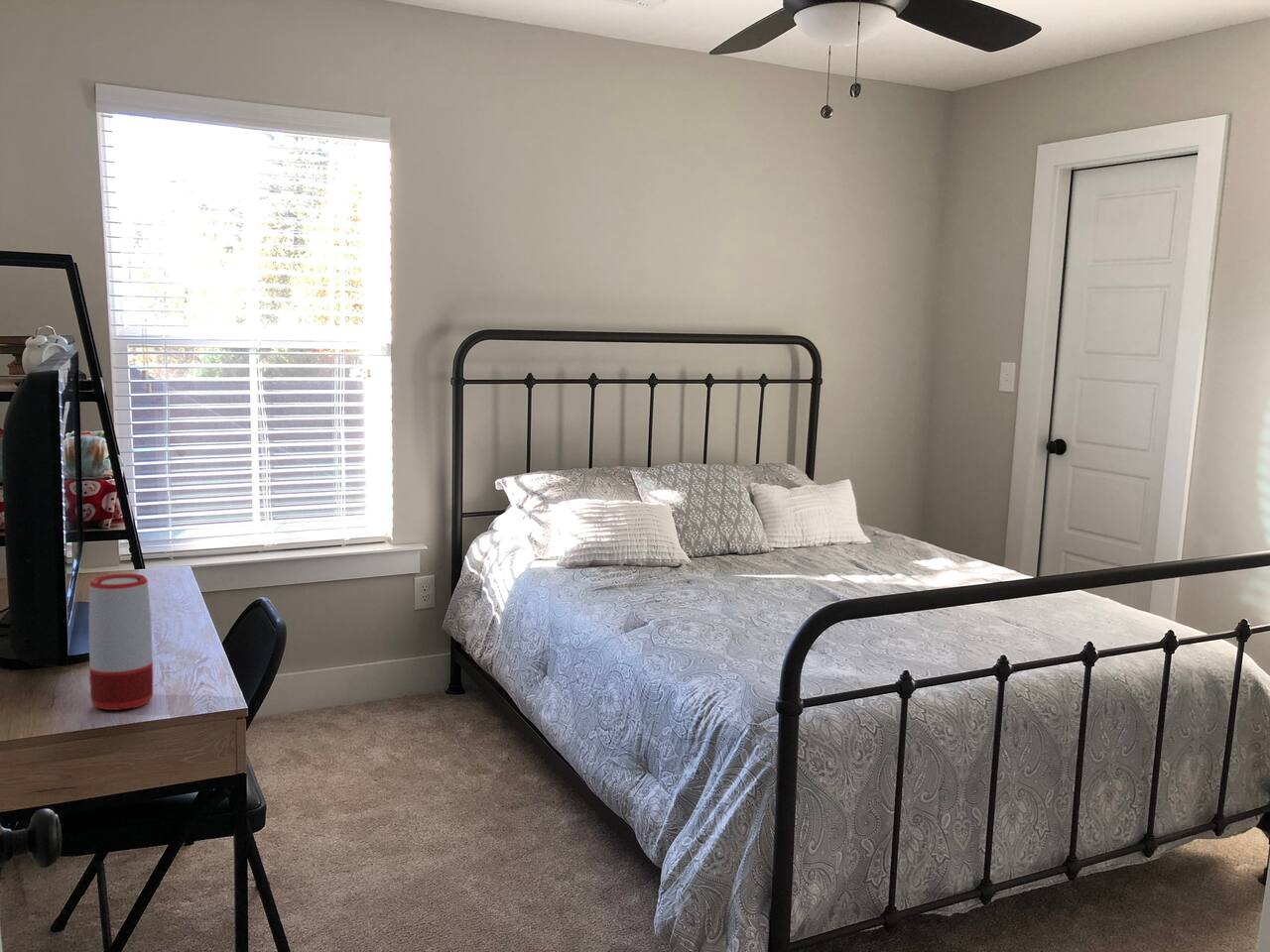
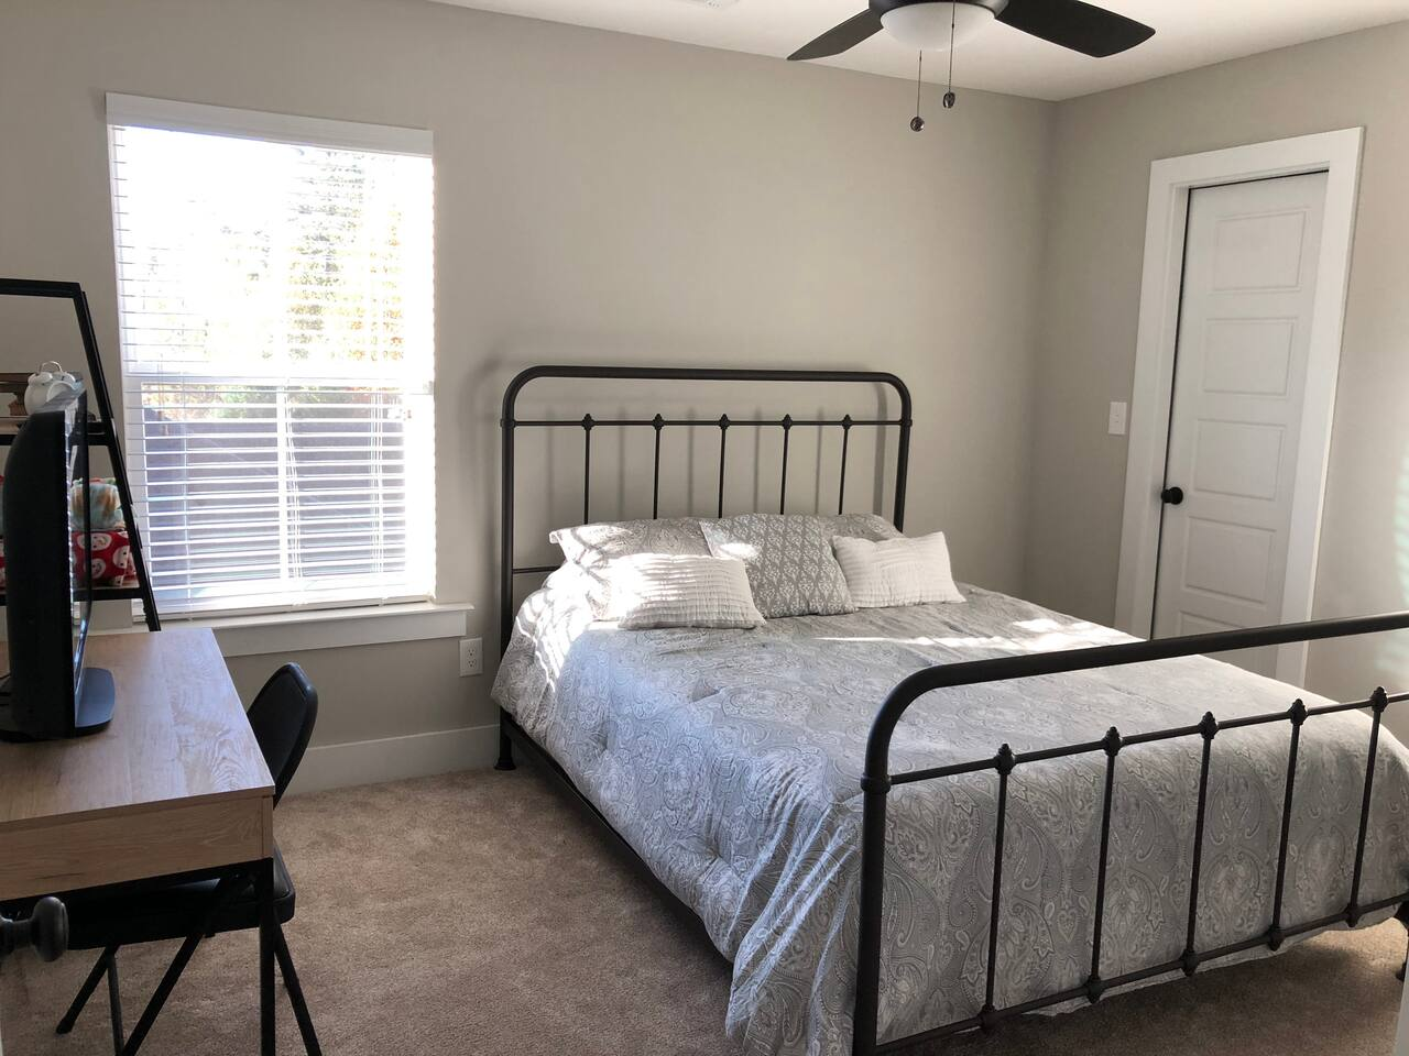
- speaker (120, 641)
